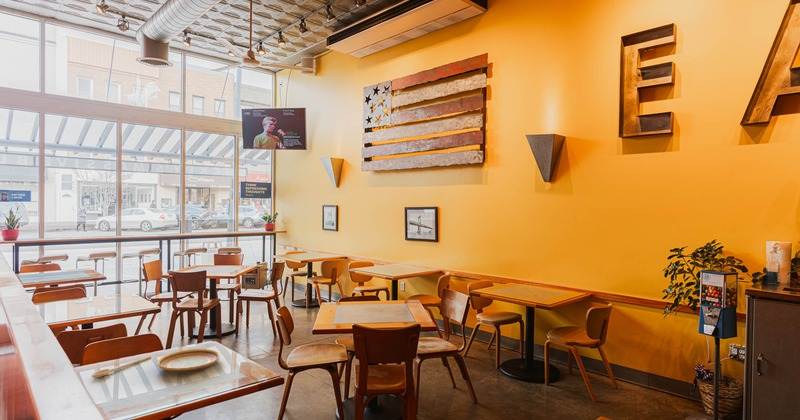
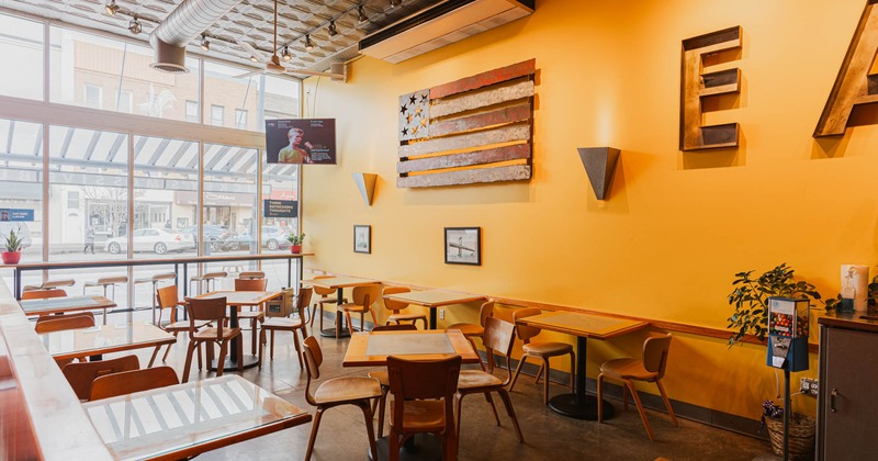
- spoon (123, 365)
- plate (189, 361)
